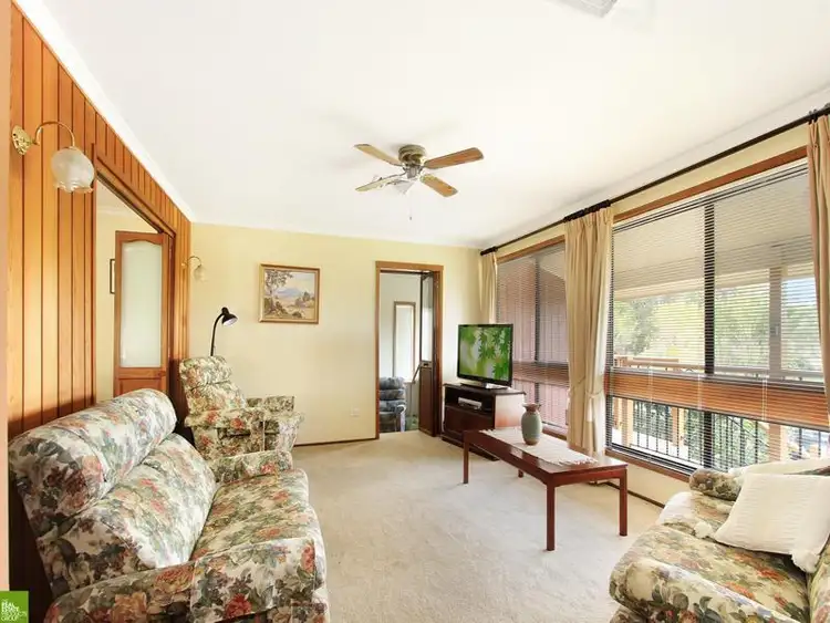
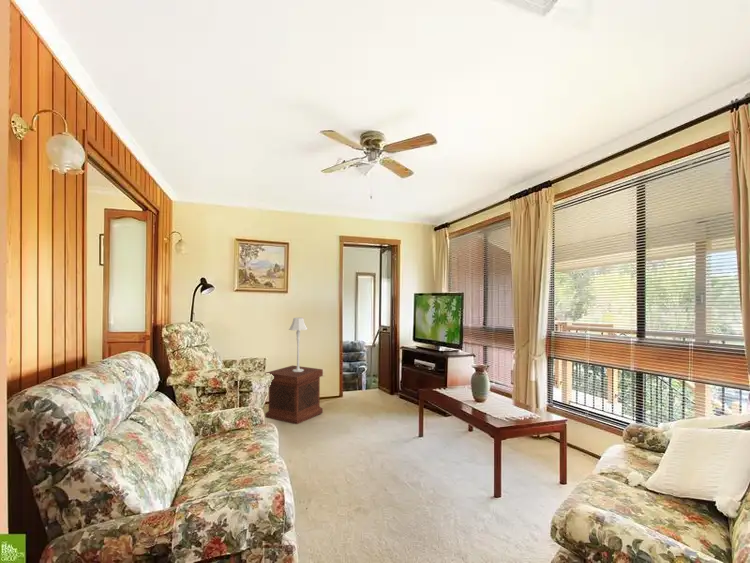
+ table lamp (298, 344)
+ side table (294, 393)
